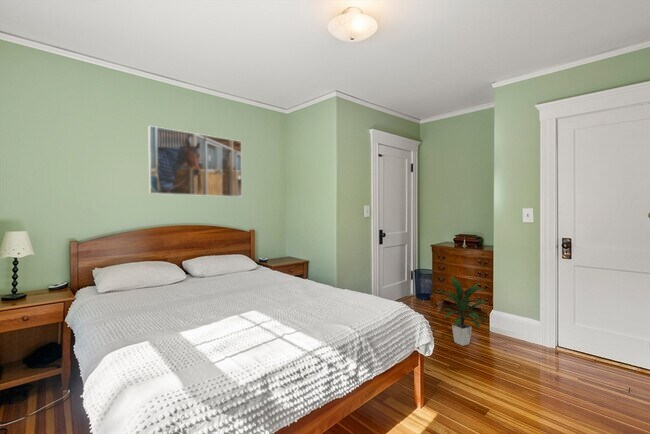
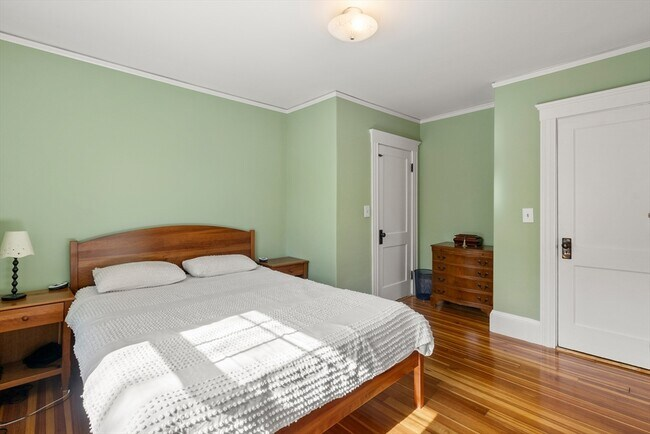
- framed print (199, 164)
- indoor plant (464, 310)
